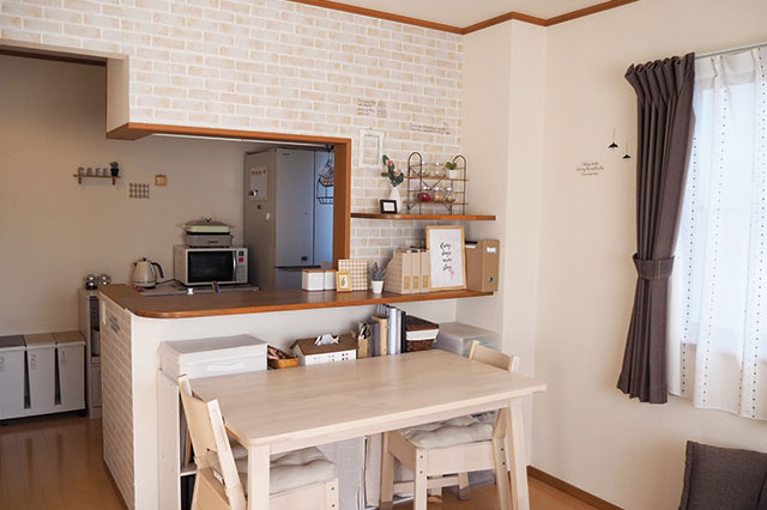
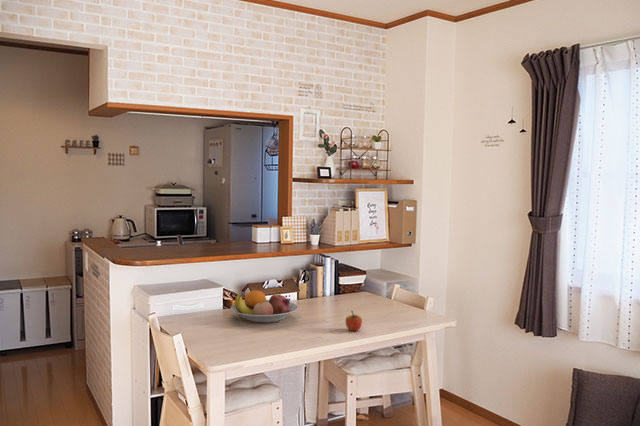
+ fruit bowl (264, 304)
+ apple (353, 320)
